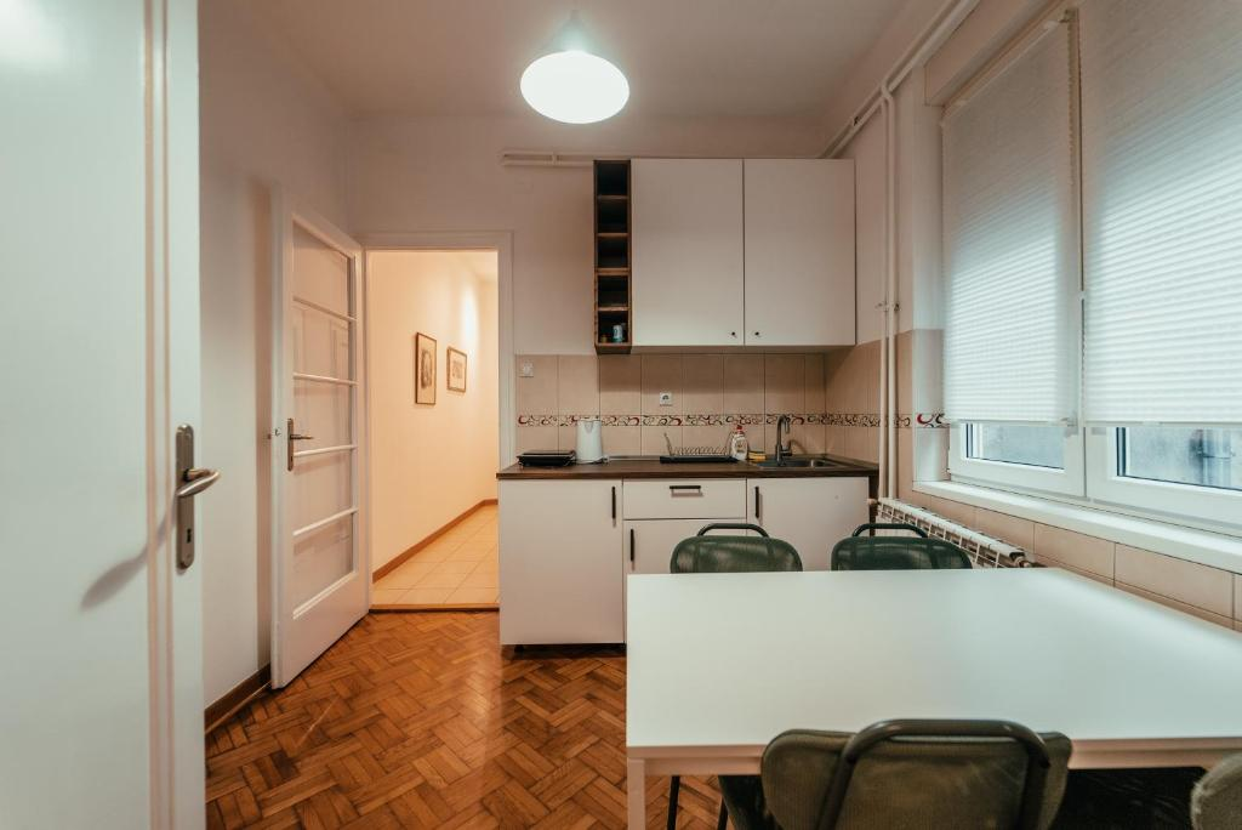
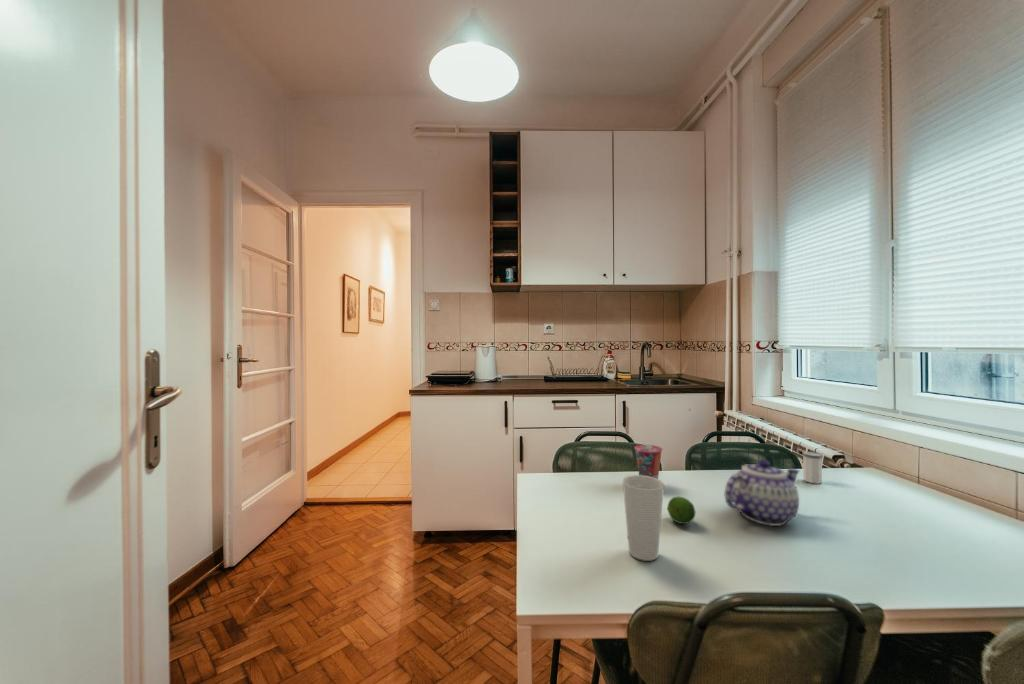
+ salt shaker (812, 467)
+ cup (648, 466)
+ teapot (763, 488)
+ fruit (680, 509)
+ cup (643, 517)
